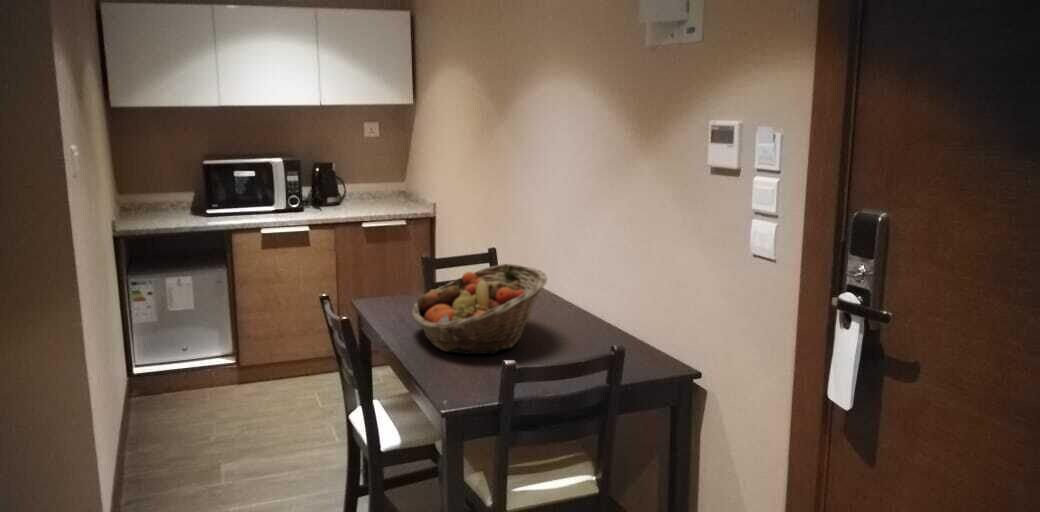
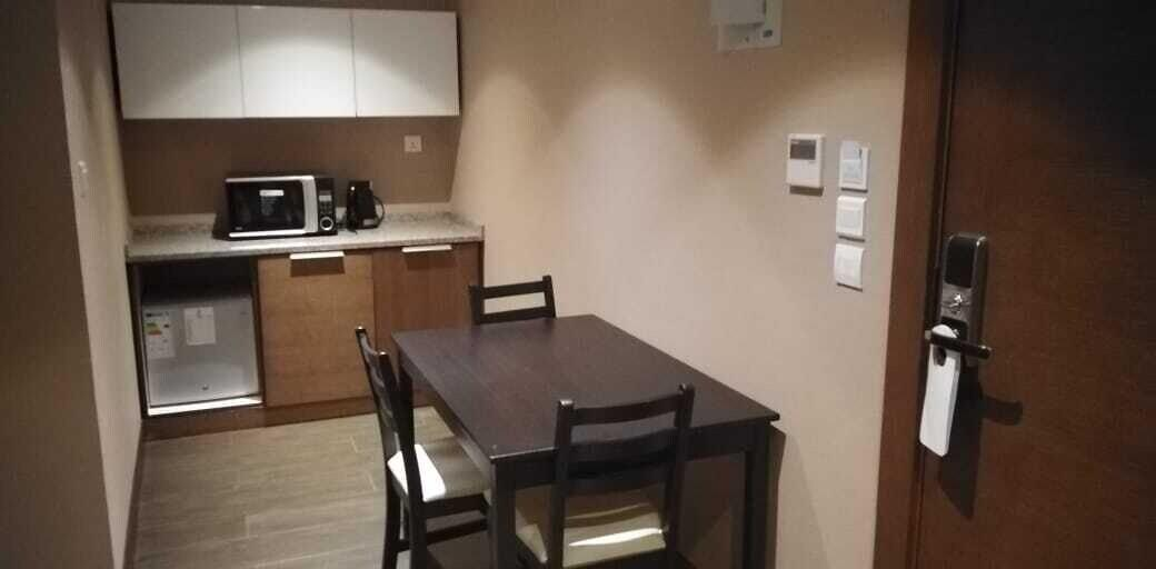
- fruit basket (479, 305)
